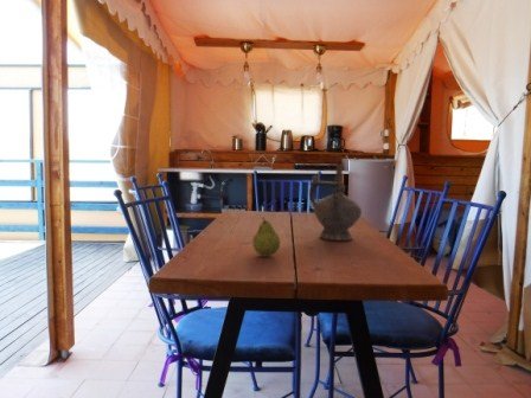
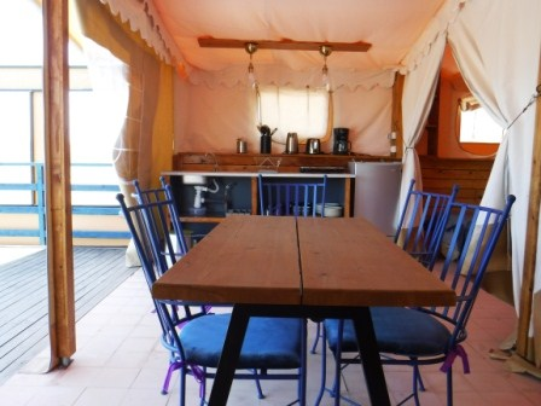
- ceremonial vessel (334, 200)
- fruit (266, 236)
